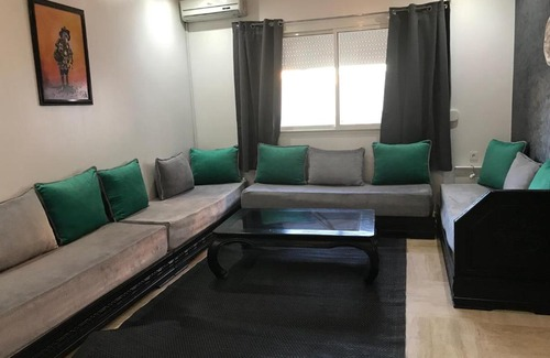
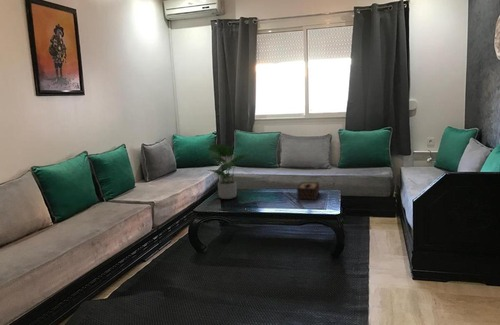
+ tissue box (308, 190)
+ potted plant (228, 169)
